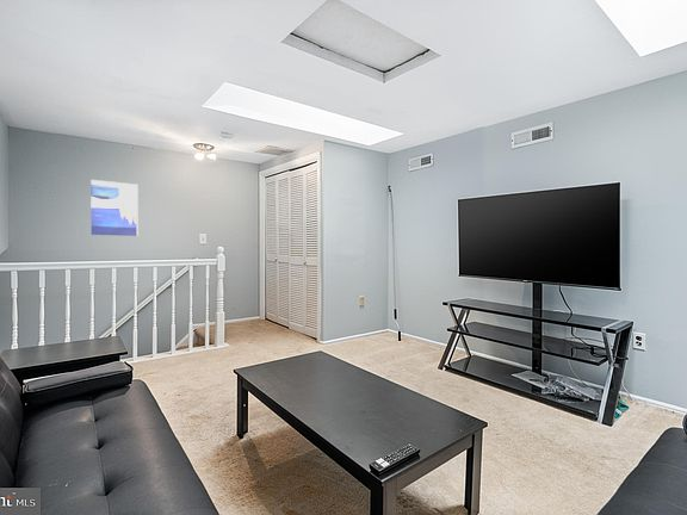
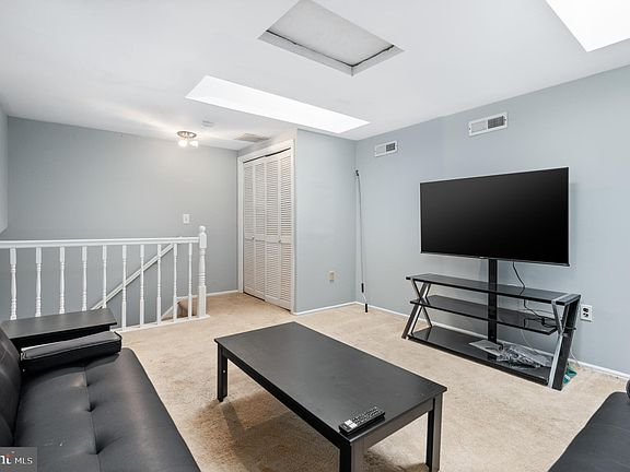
- wall art (114, 209)
